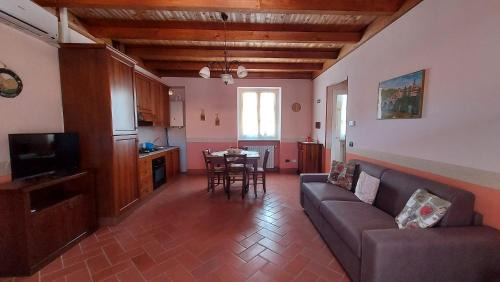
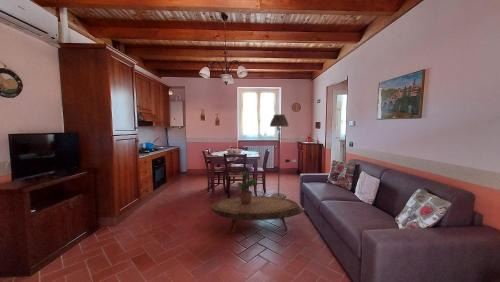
+ floor lamp (278, 156)
+ potted plant (245, 188)
+ coffee table (256, 214)
